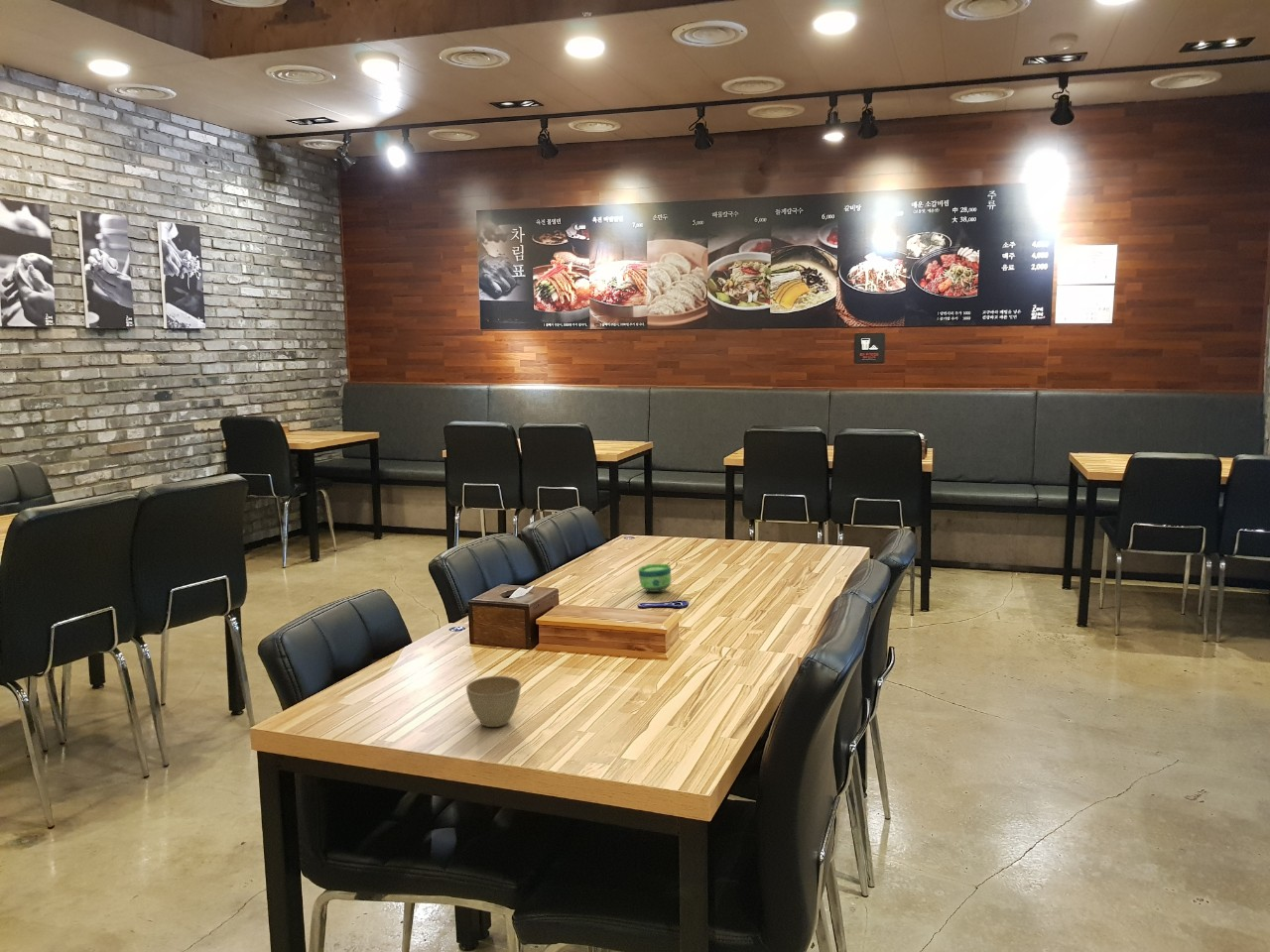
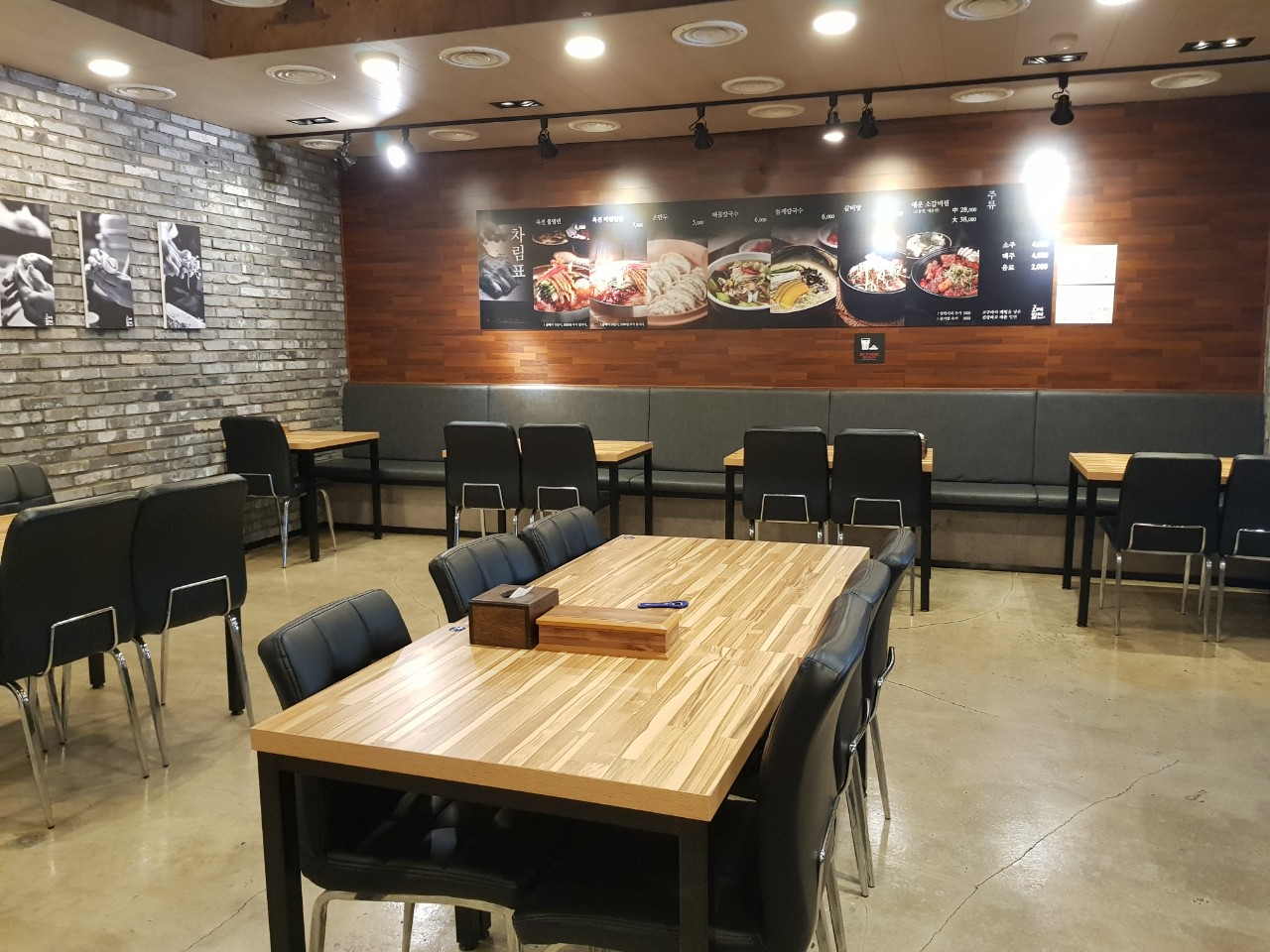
- cup (652, 577)
- flower pot (494, 703)
